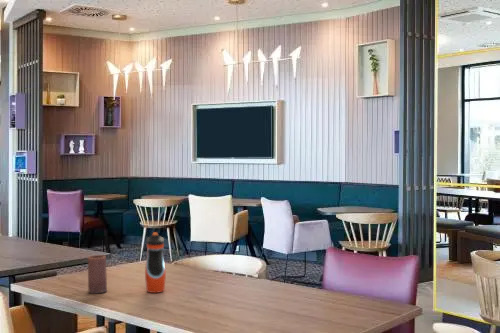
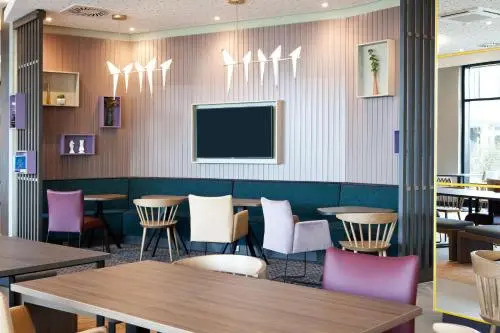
- candle (97, 274)
- water bottle (155, 261)
